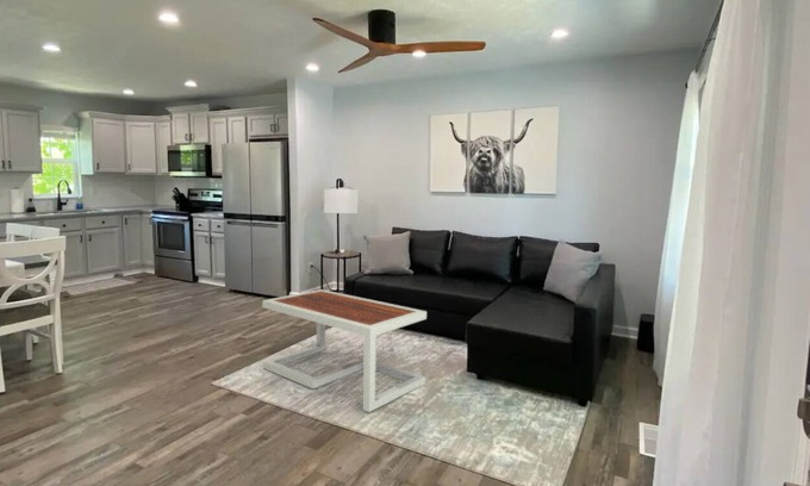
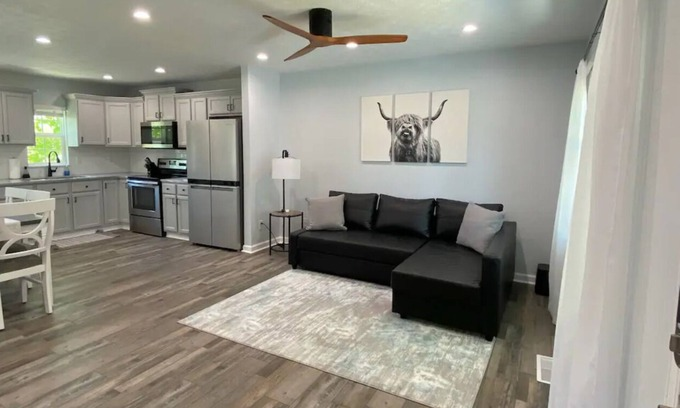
- coffee table (345, 330)
